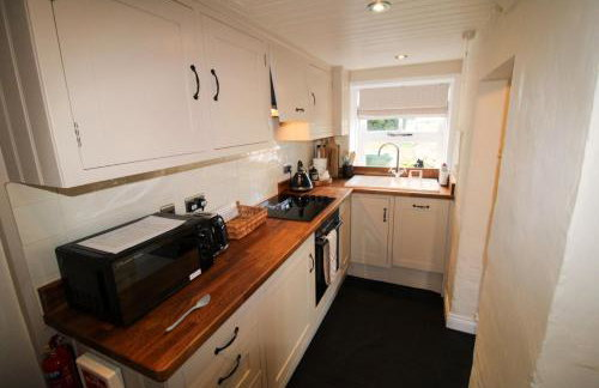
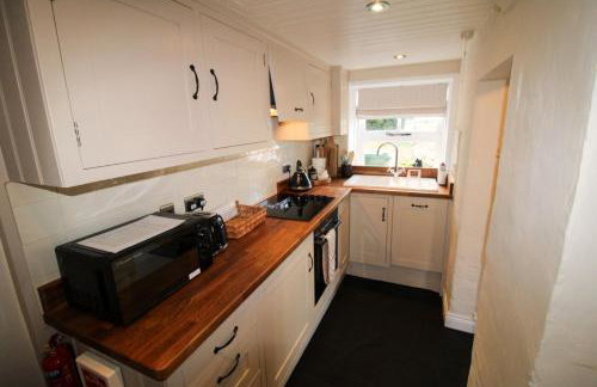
- spoon (189, 311)
